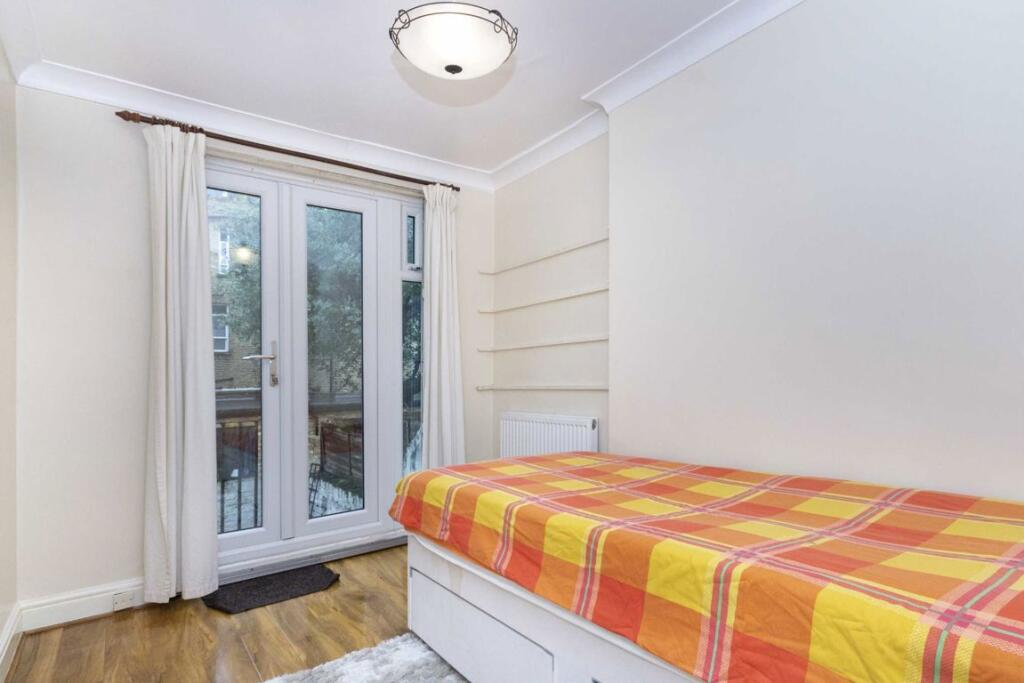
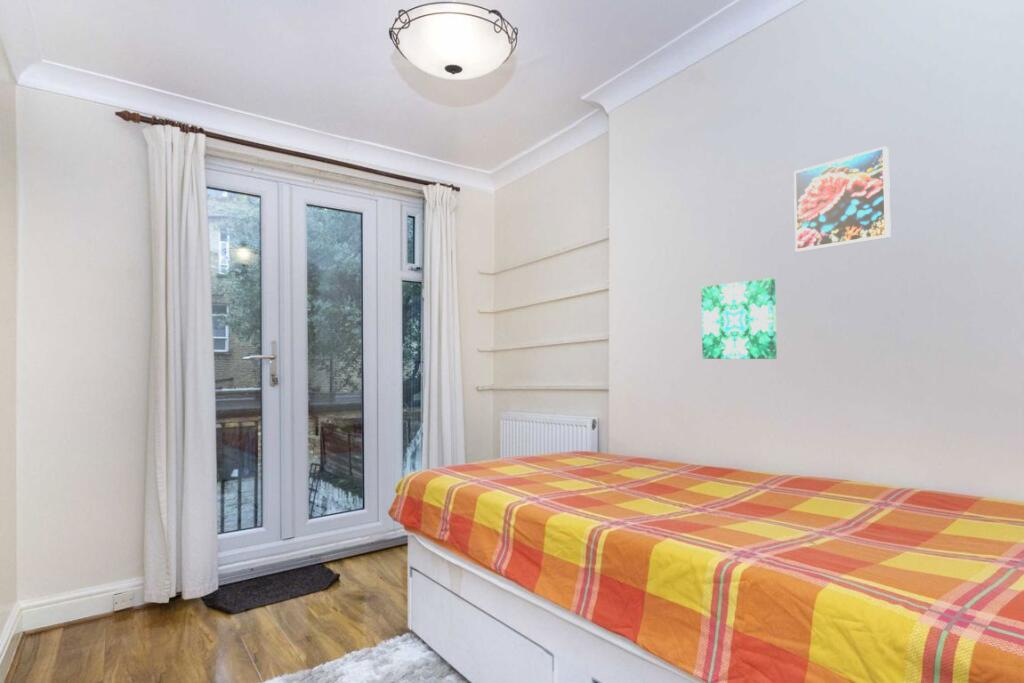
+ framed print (839, 202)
+ wall art (737, 320)
